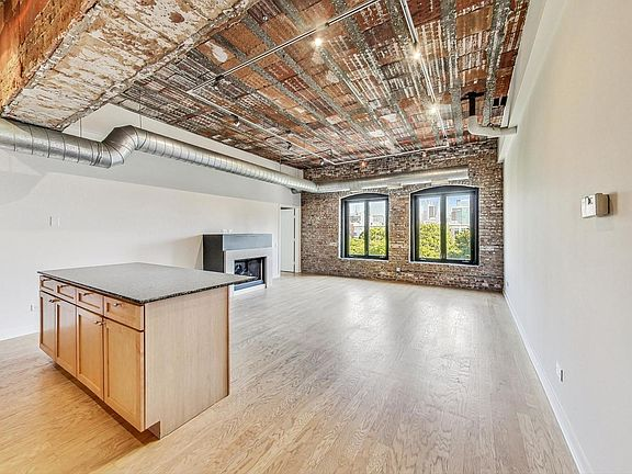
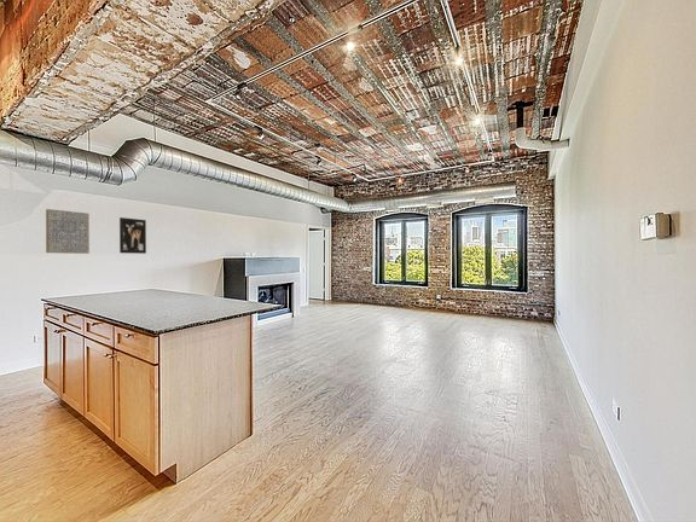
+ wall art (68, 232)
+ wall art (133, 236)
